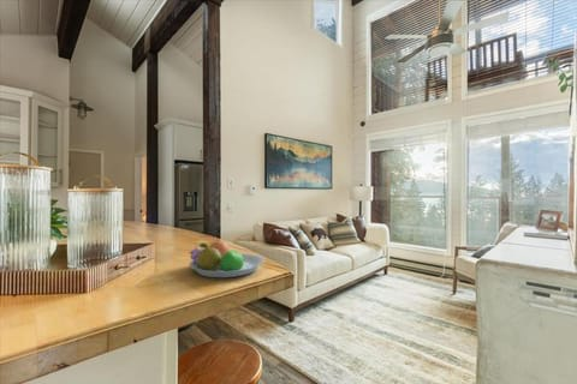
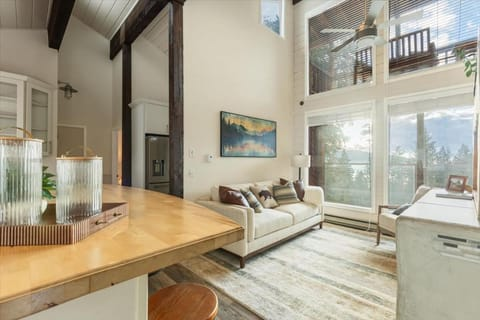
- fruit bowl (226, 254)
